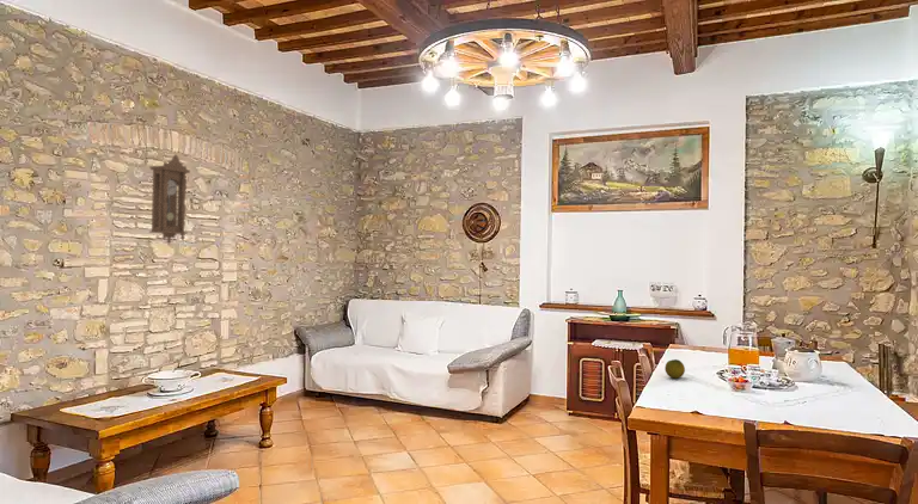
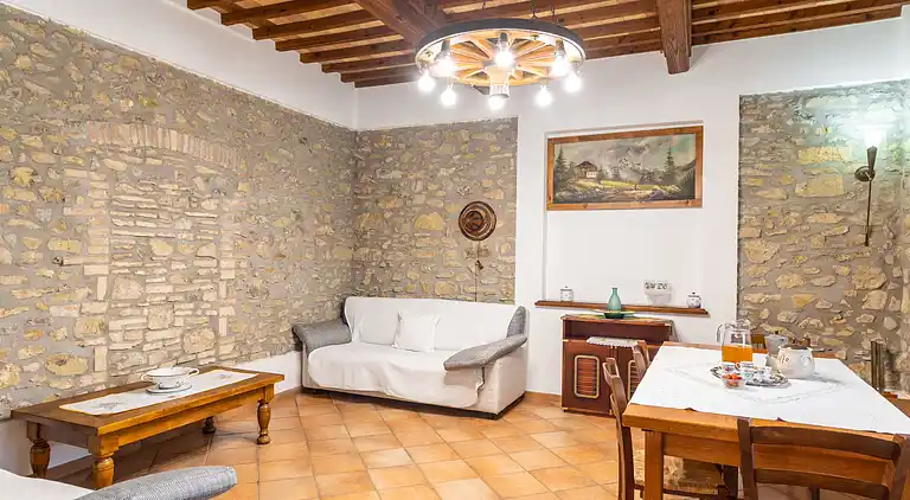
- fruit (674, 368)
- pendulum clock (169, 199)
